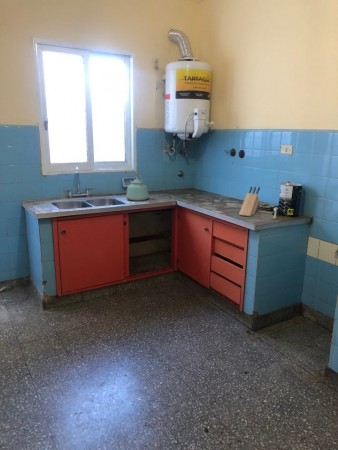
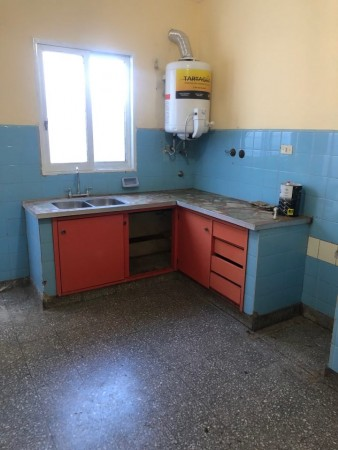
- knife block (250, 200)
- kettle (136, 185)
